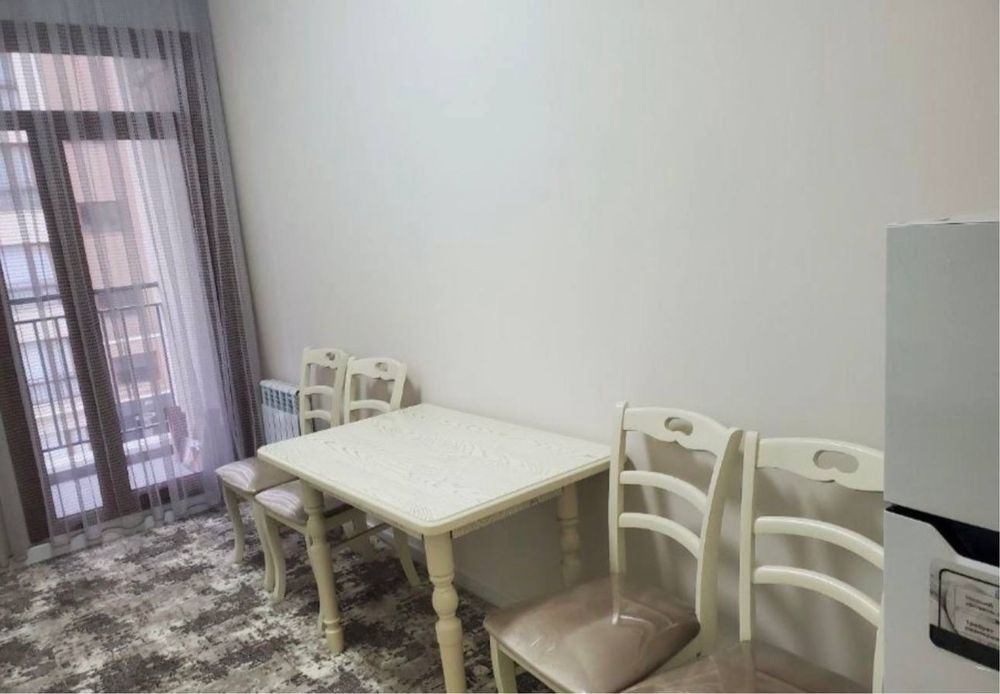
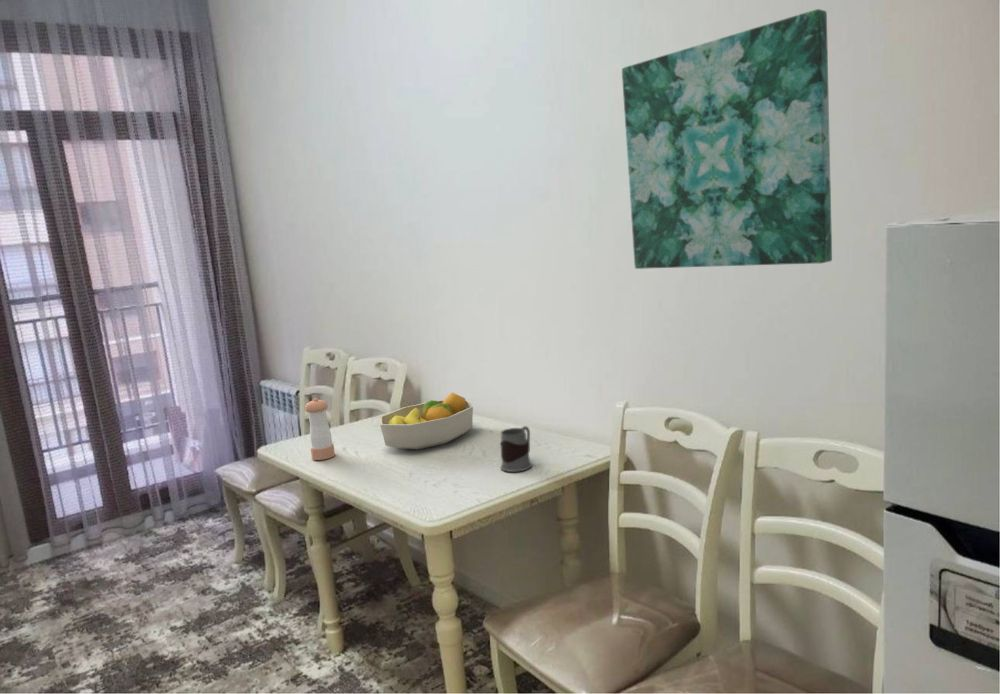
+ fruit bowl (427, 419)
+ pepper shaker (319, 427)
+ wall art (718, 156)
+ mug (517, 447)
